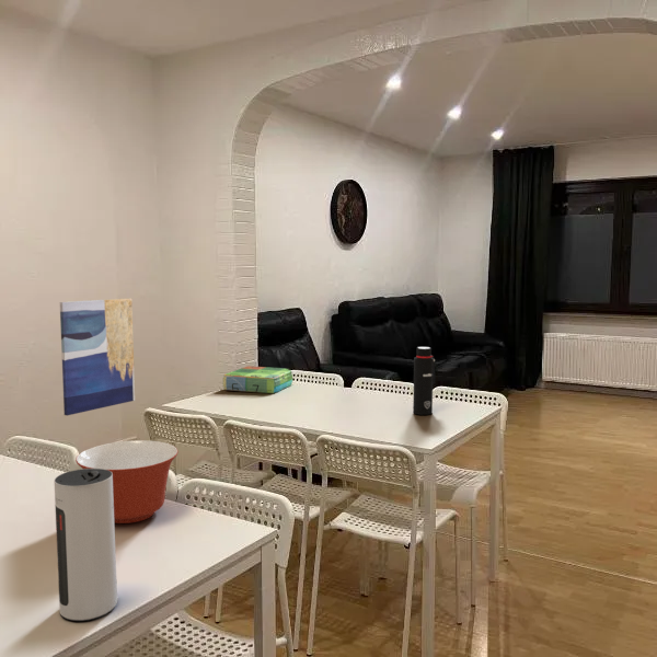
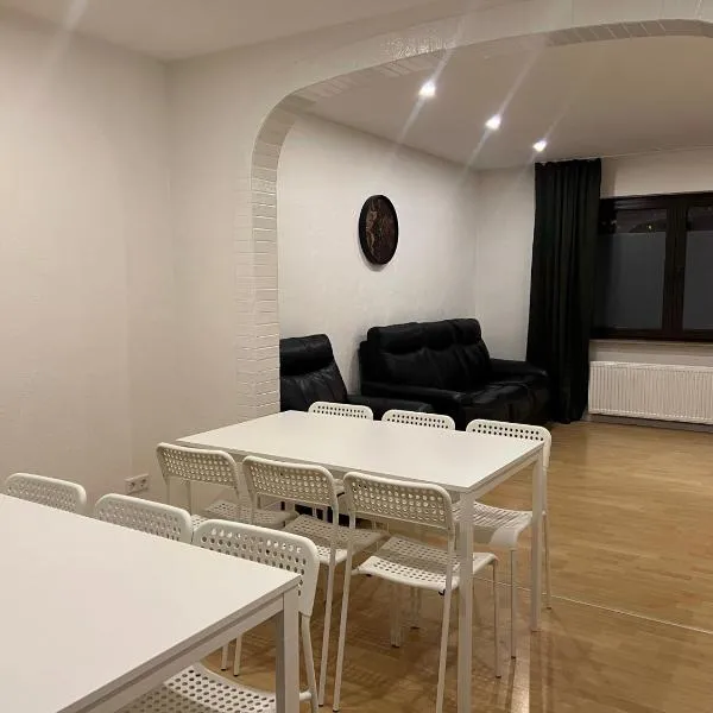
- board game (260, 379)
- speaker (87, 540)
- water bottle (425, 380)
- mixing bowl (128, 483)
- wall art (99, 354)
